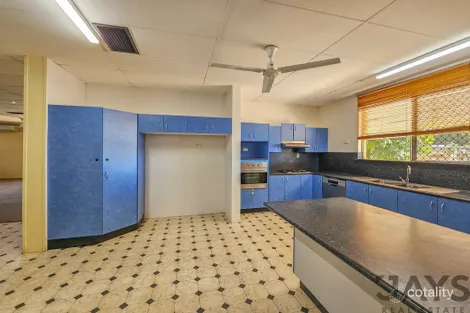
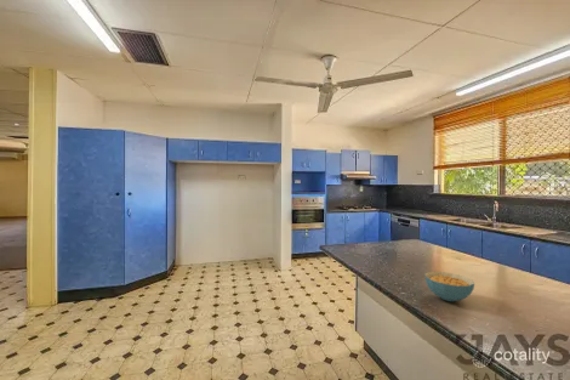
+ cereal bowl (448, 288)
